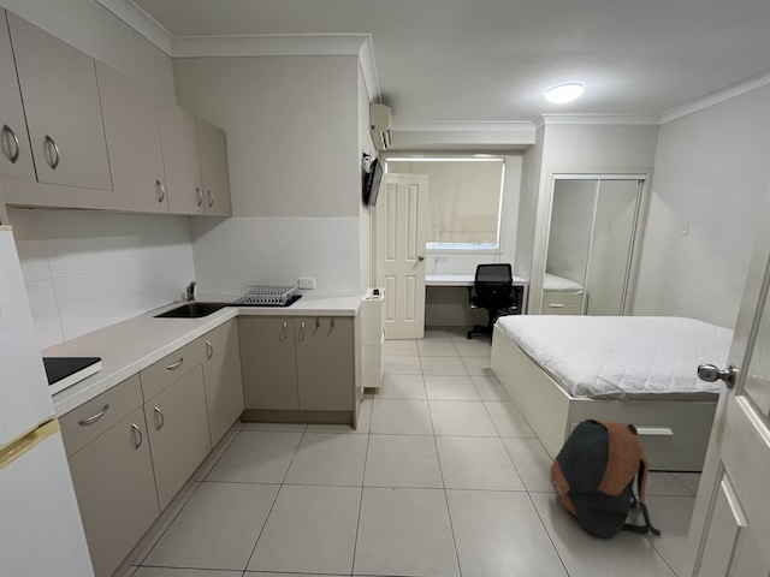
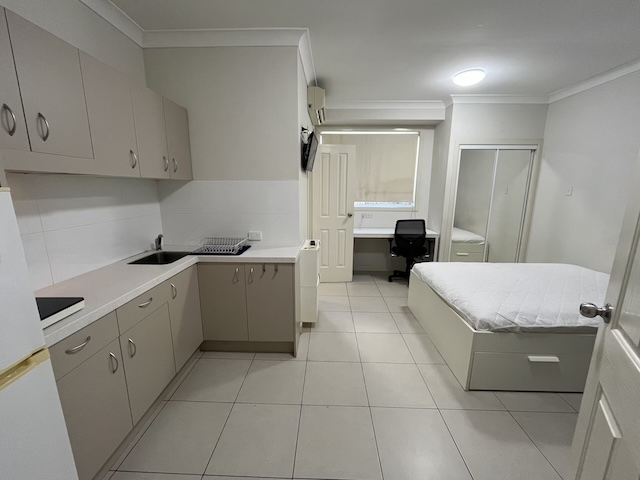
- backpack (605, 466)
